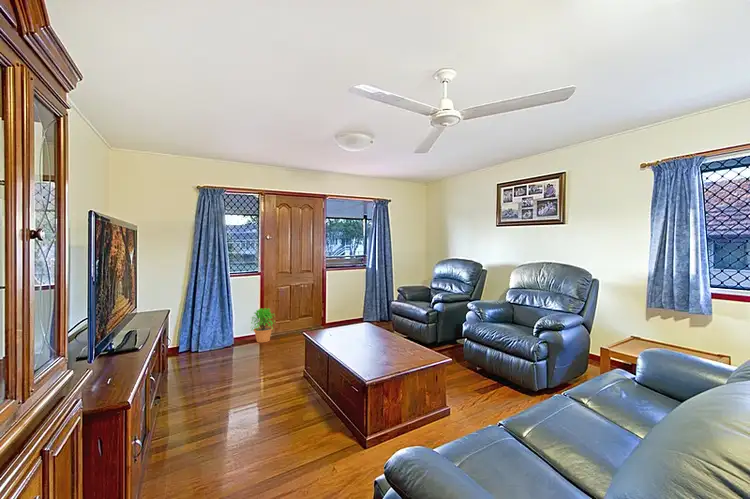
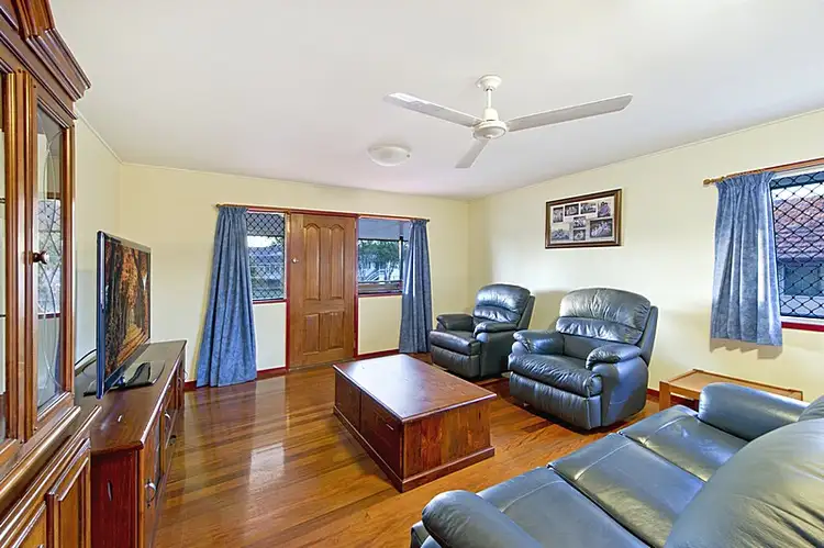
- potted plant (262, 323)
